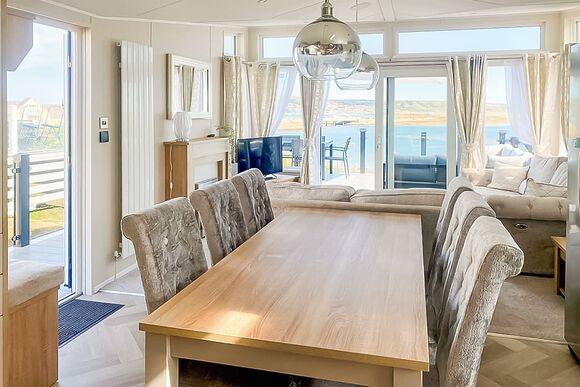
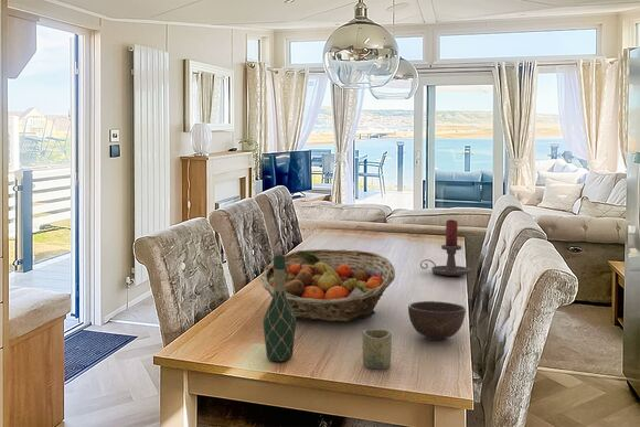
+ wine bottle (279, 307)
+ fruit basket (327, 282)
+ cup (376, 349)
+ candle holder (445, 246)
+ bowl (436, 321)
